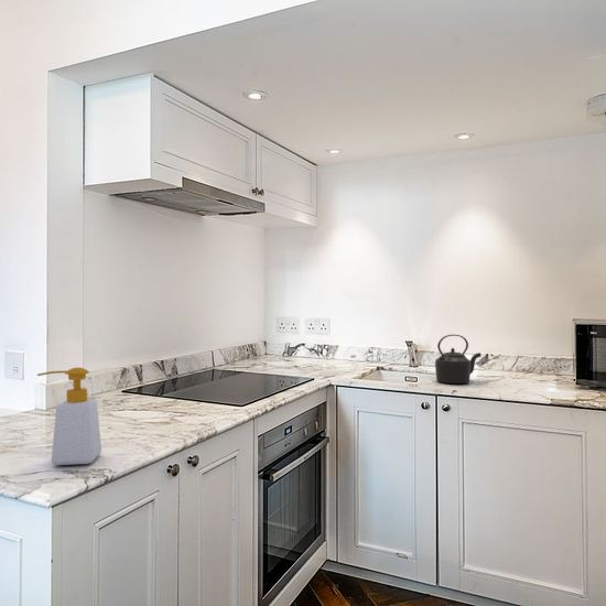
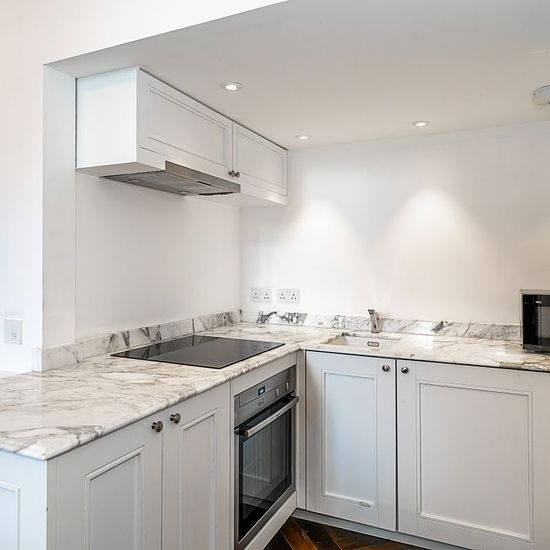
- kettle (459, 357)
- soap bottle (67, 413)
